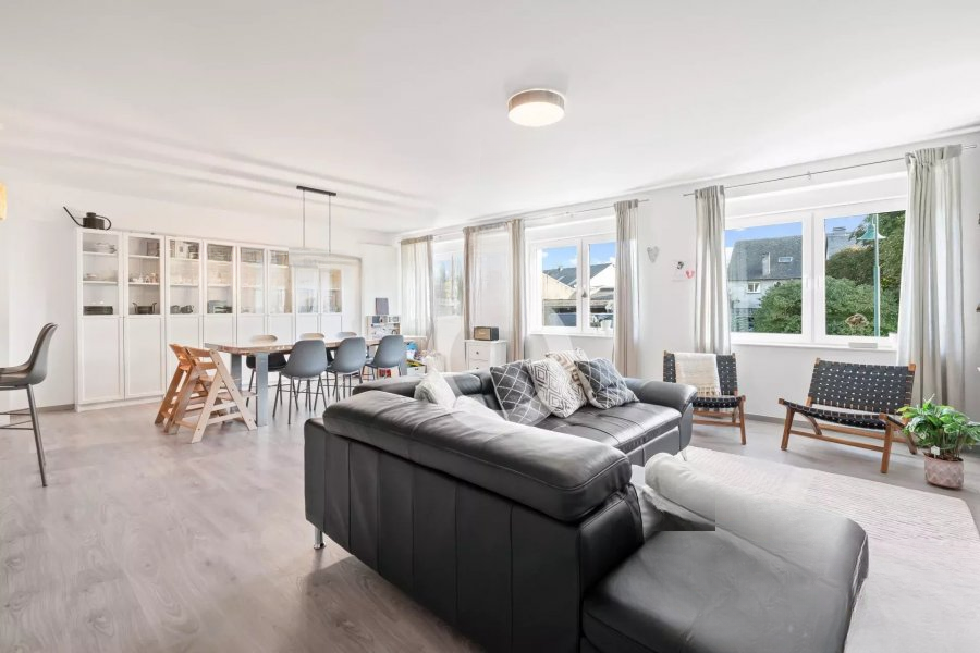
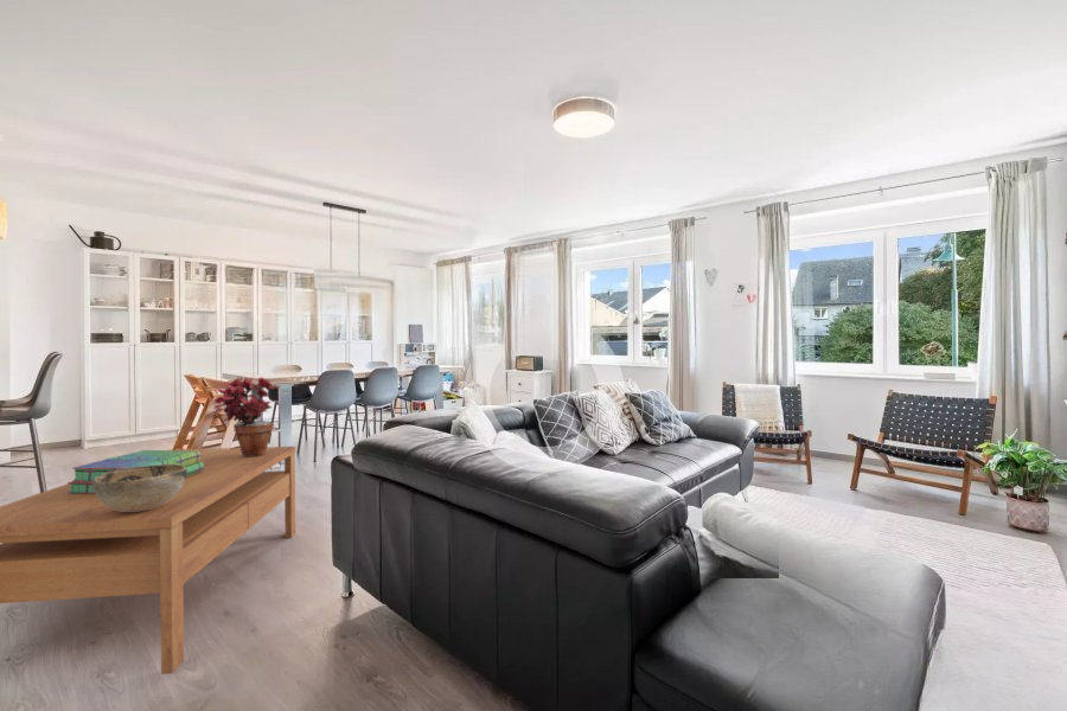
+ stack of books (141, 466)
+ potted plant (248, 416)
+ coffee table (170, 533)
+ decorative bowl (142, 489)
